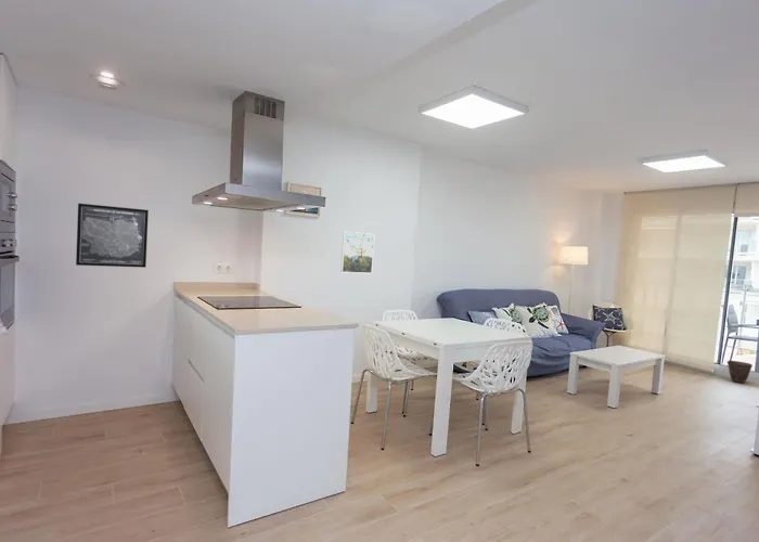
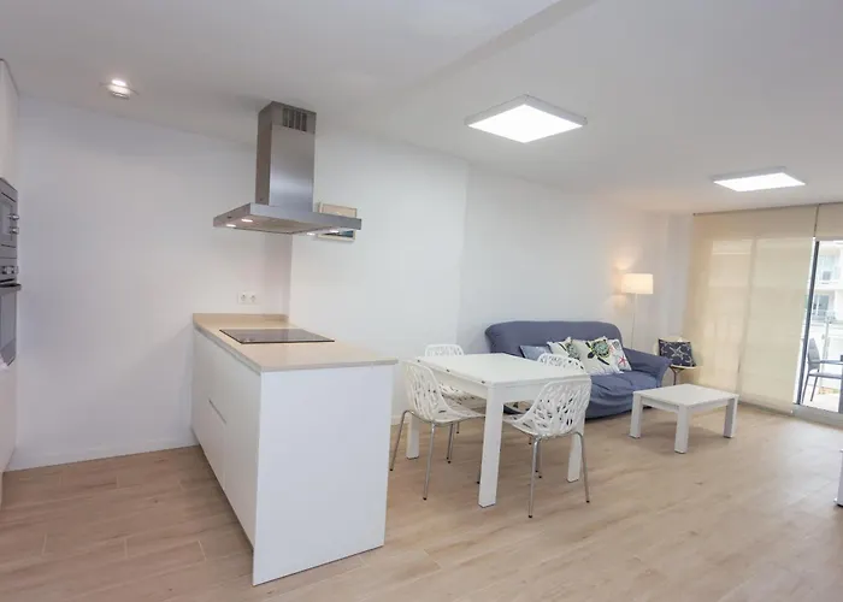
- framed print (358, 253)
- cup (738, 372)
- wall art (113, 236)
